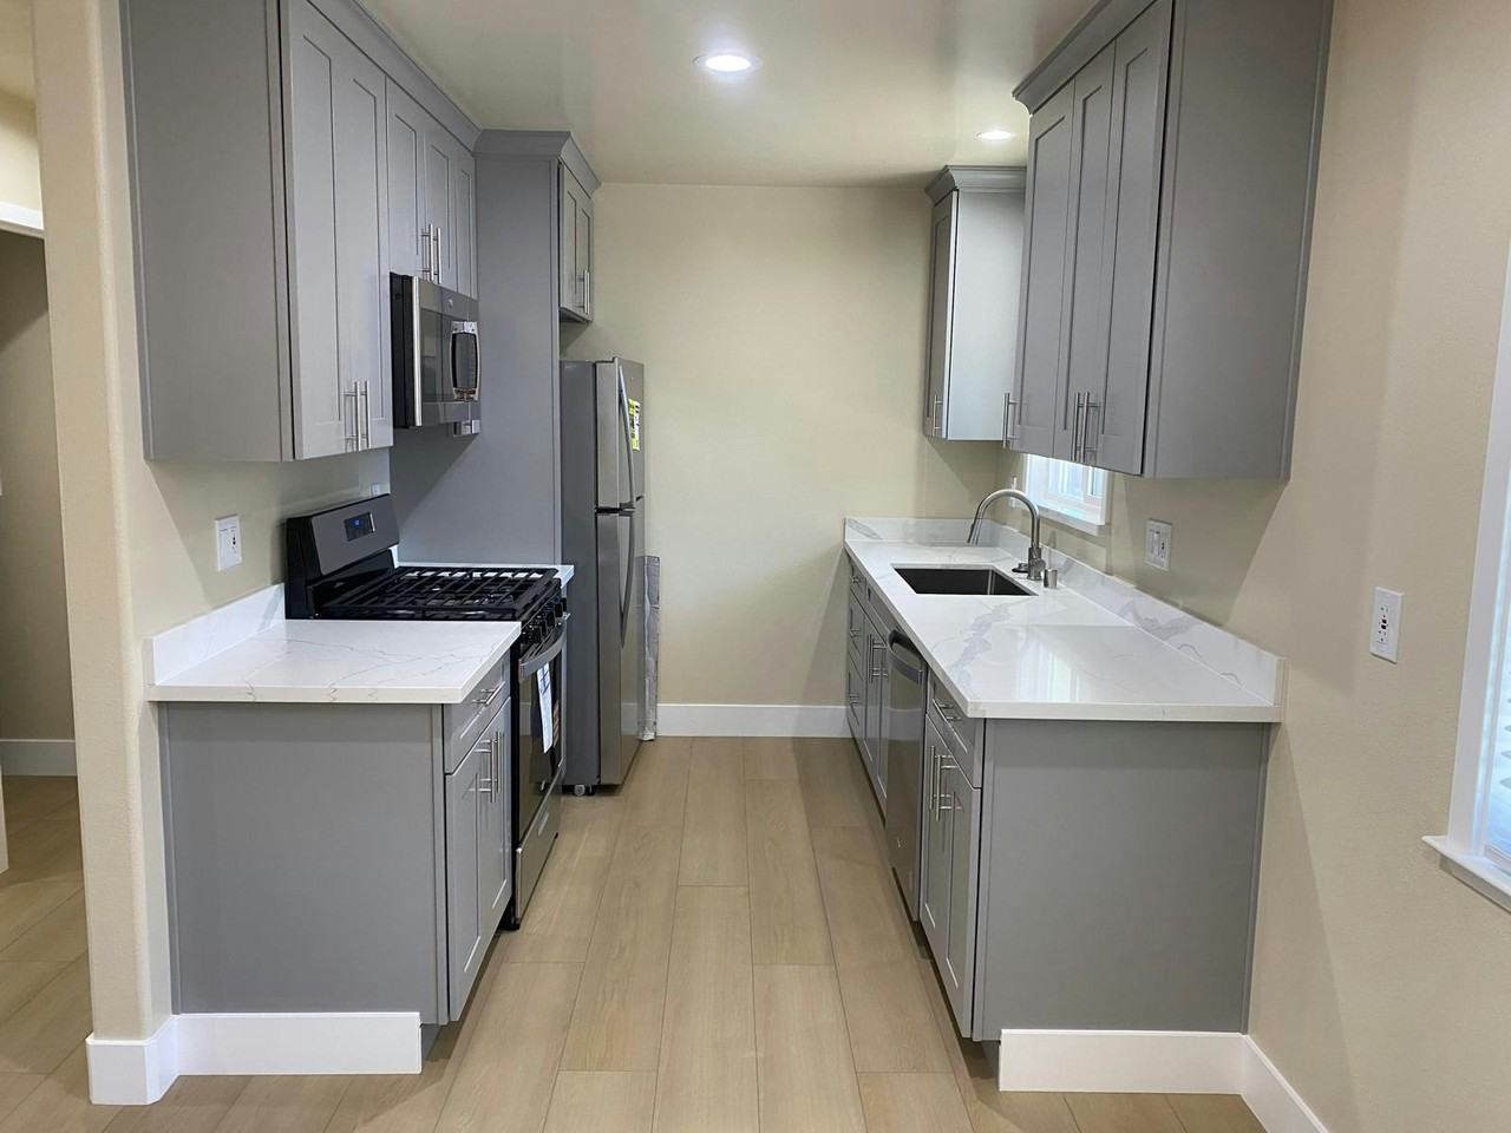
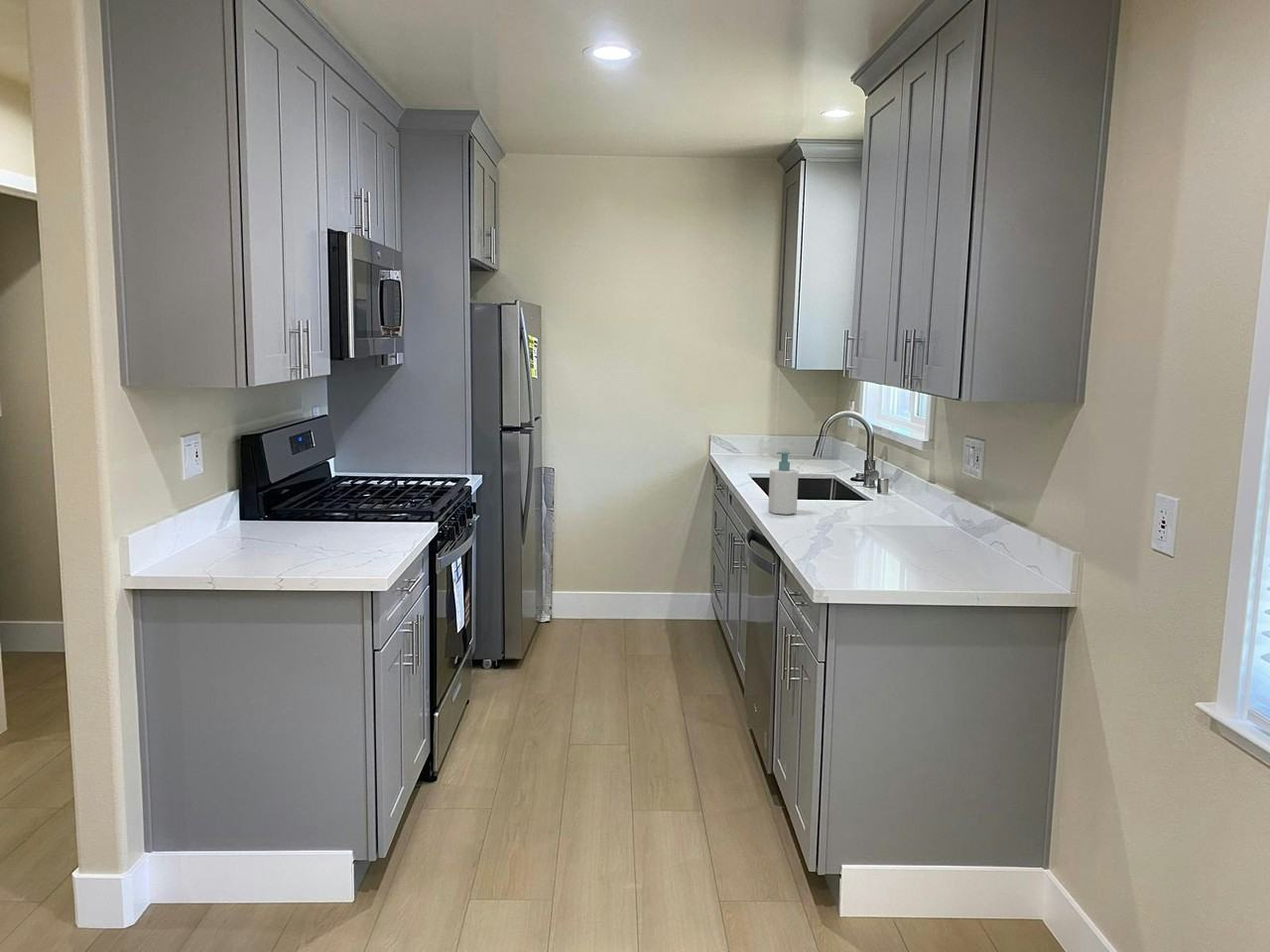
+ soap bottle (783, 482)
